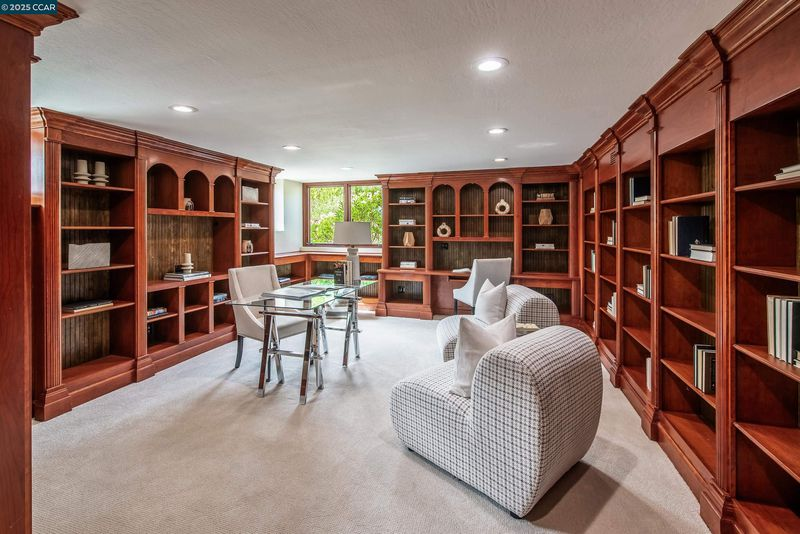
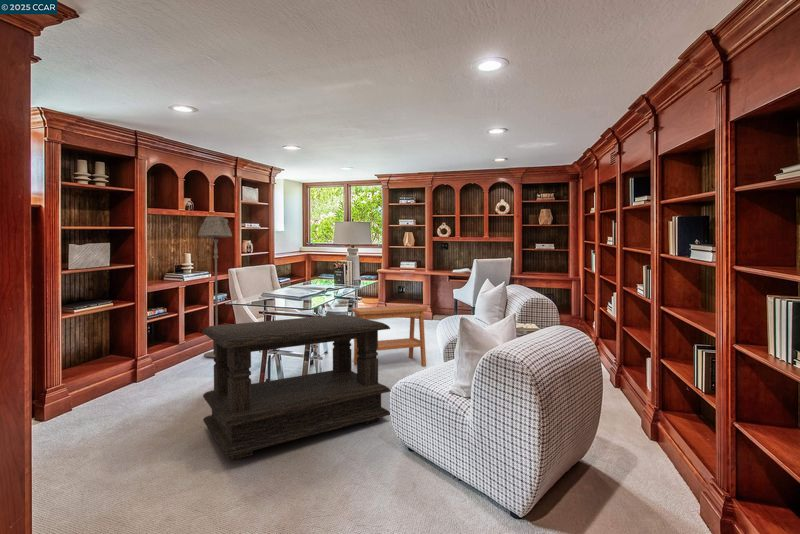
+ side table (389, 340)
+ floor lamp (216, 286)
+ coffee table (298, 376)
